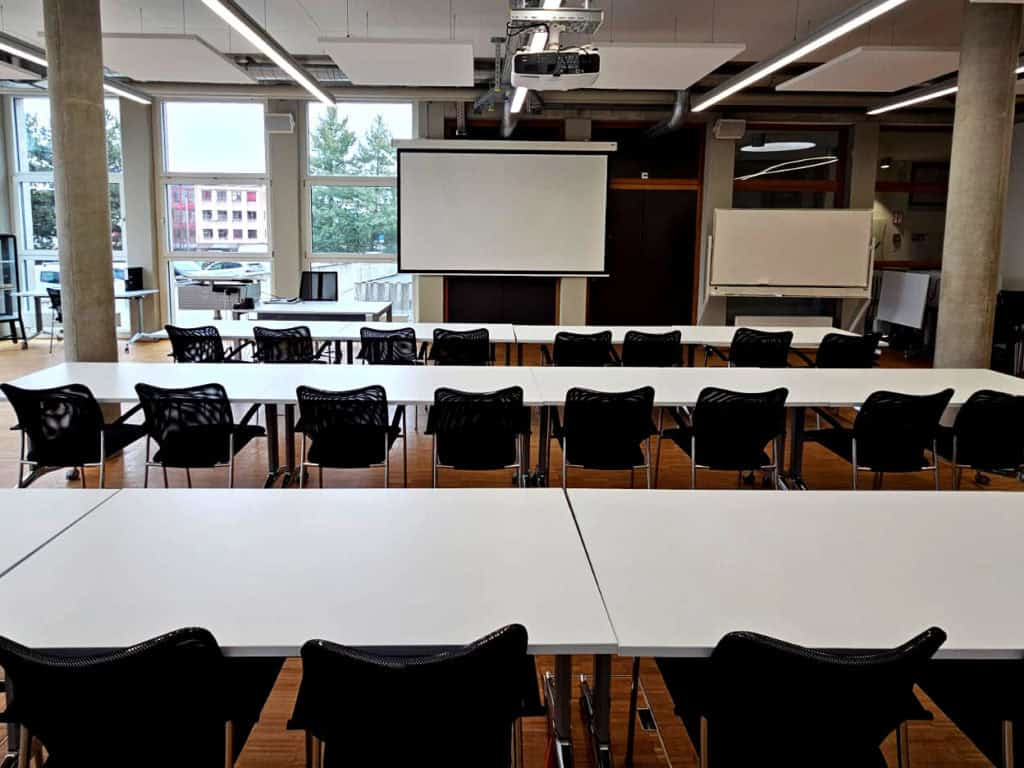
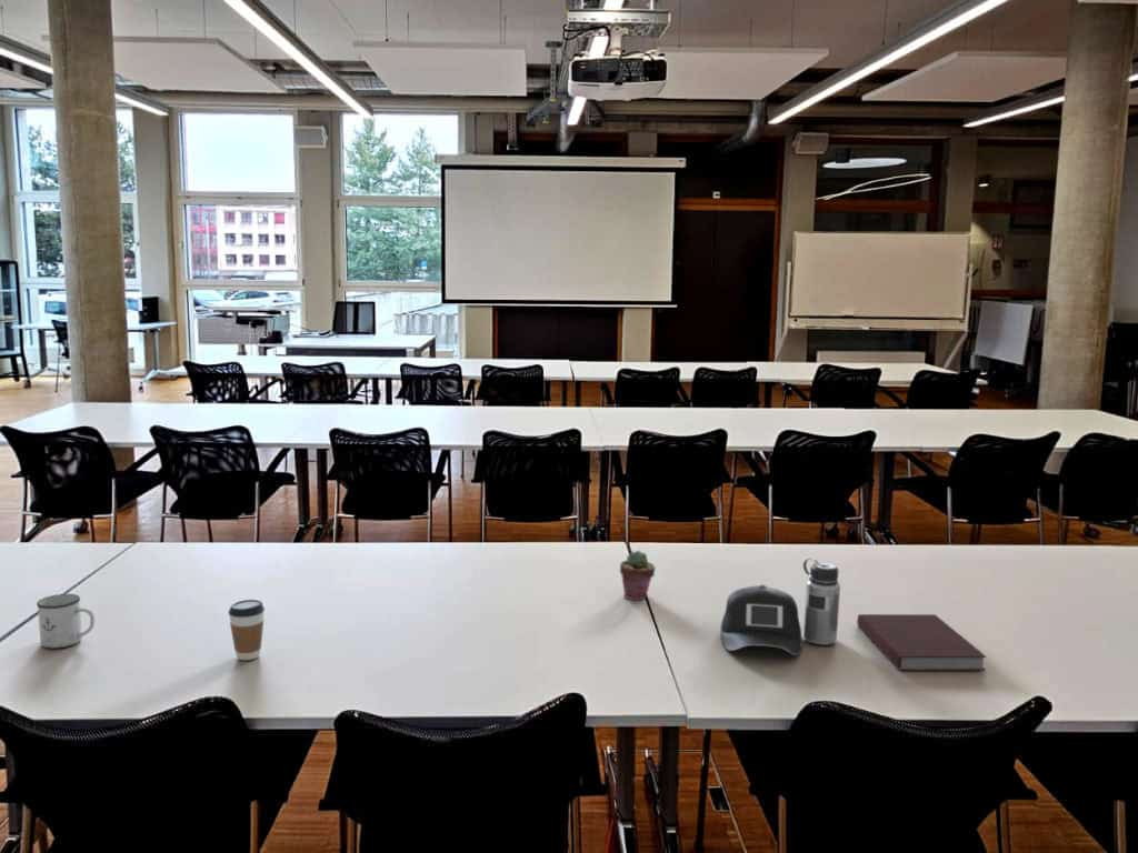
+ potted succulent (637, 573)
+ coffee cup (247, 630)
+ mug (68, 621)
+ water bottle (769, 601)
+ notebook (918, 640)
